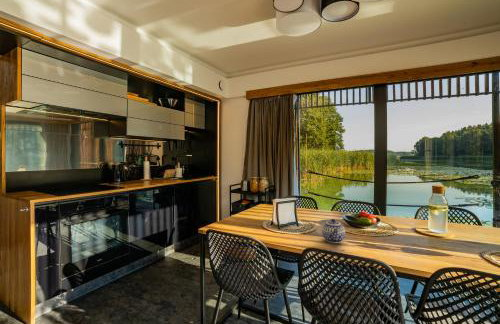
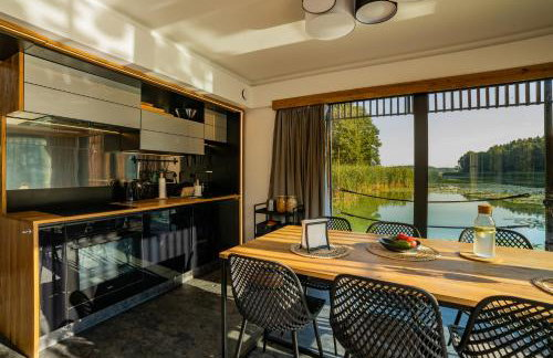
- teapot (333, 229)
